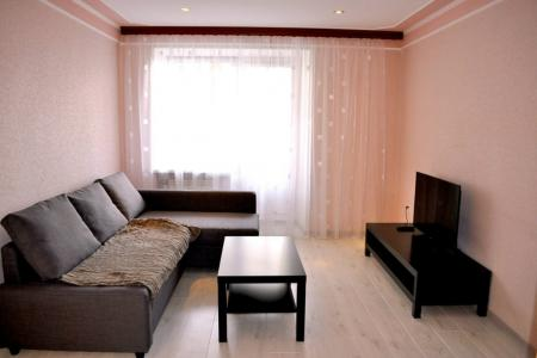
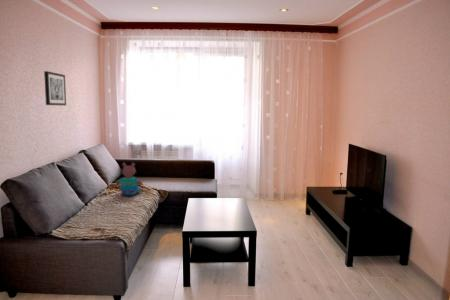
+ wall art (55, 89)
+ teddy bear (130, 178)
